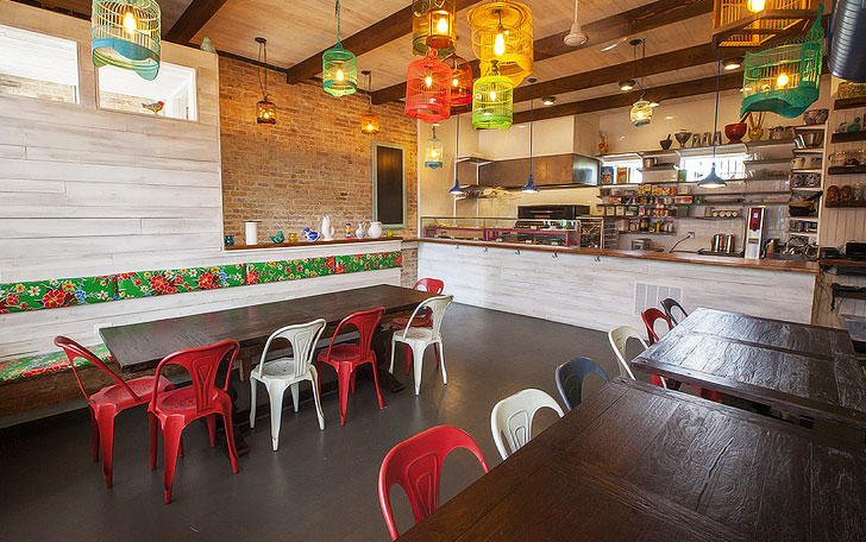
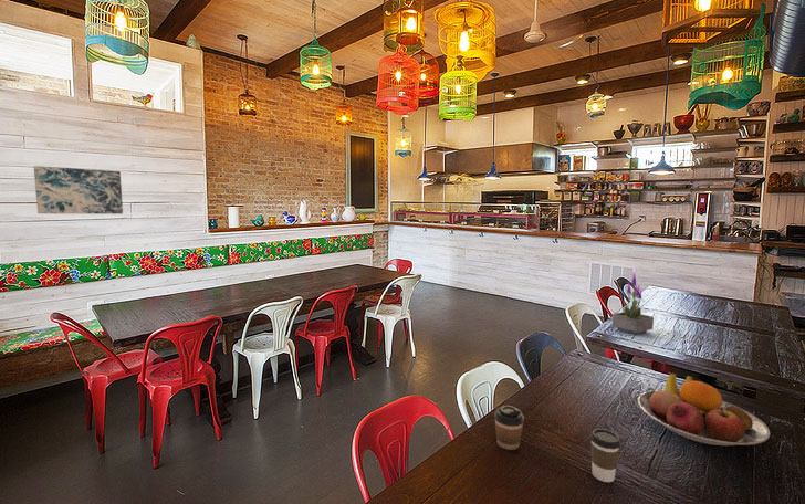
+ coffee cup (604, 455)
+ potted plant (634, 301)
+ coffee cup (509, 424)
+ wall art (81, 191)
+ fruit bowl (699, 409)
